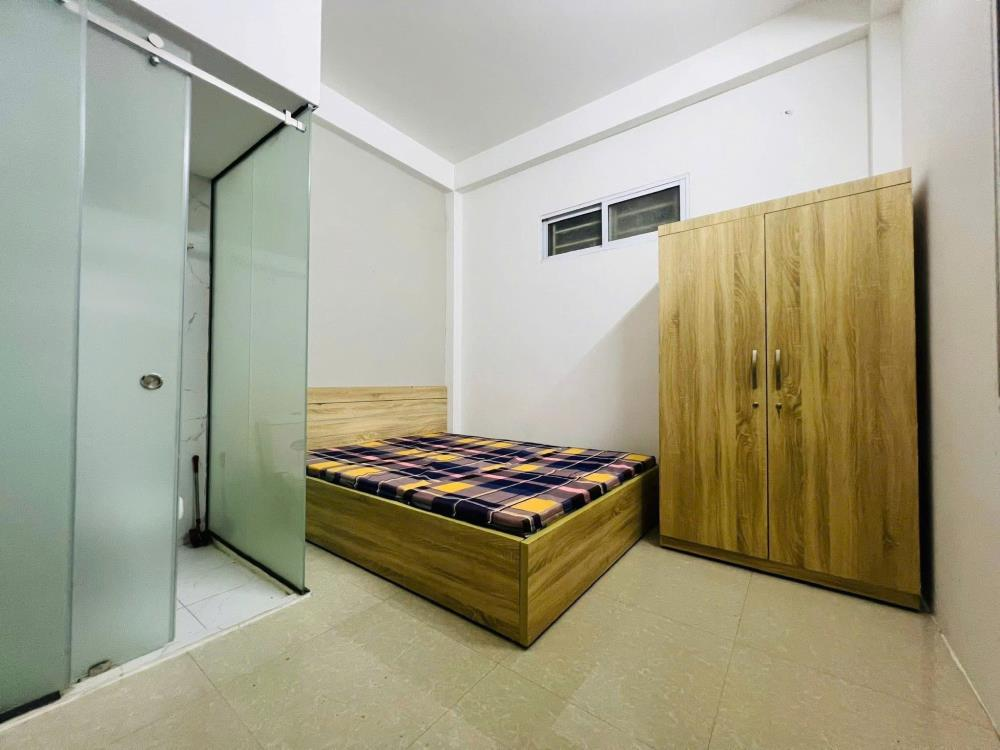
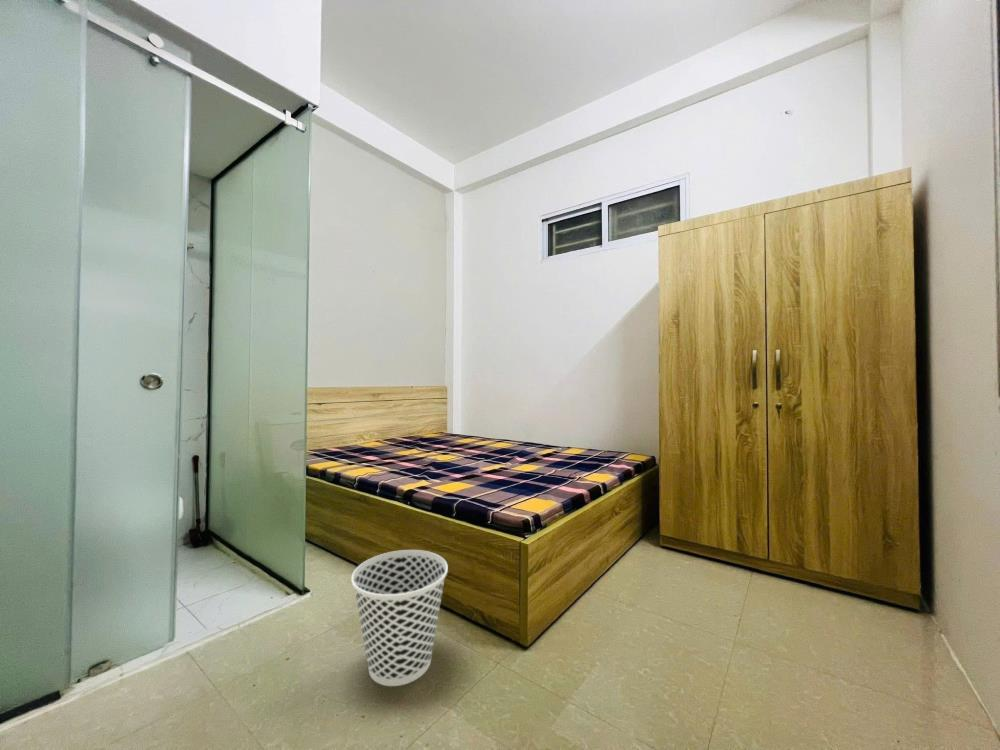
+ wastebasket (400, 616)
